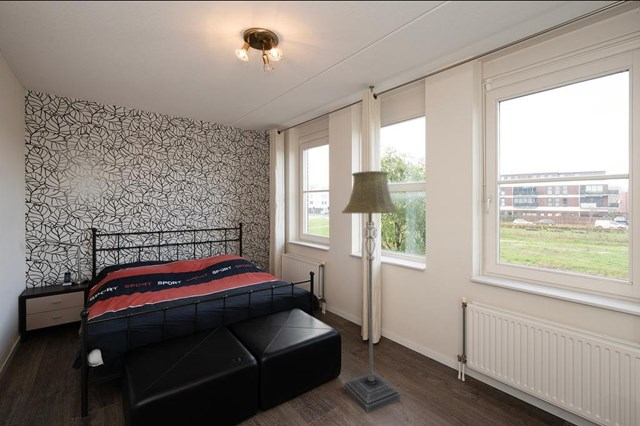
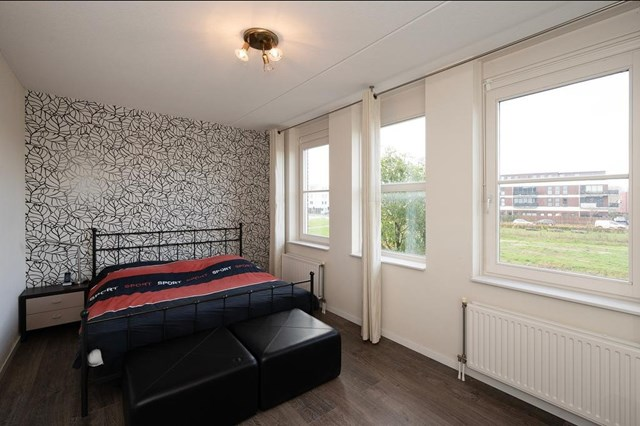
- floor lamp (370, 284)
